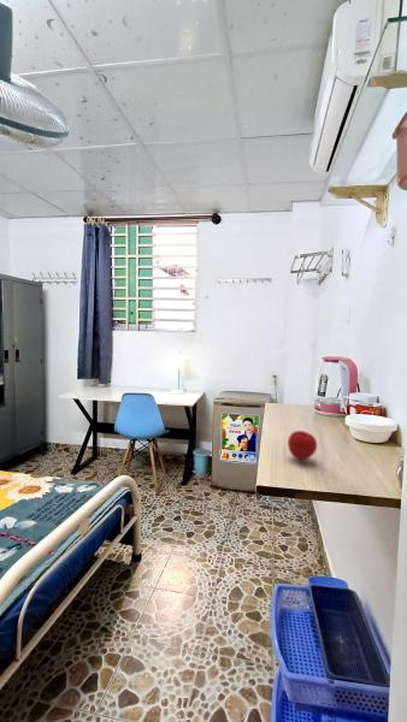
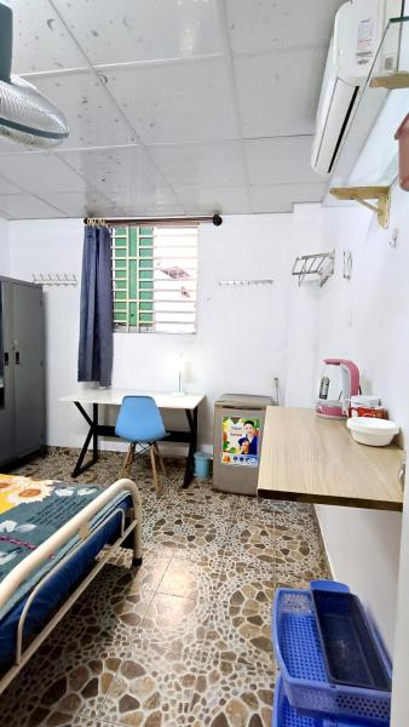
- apple (301, 445)
